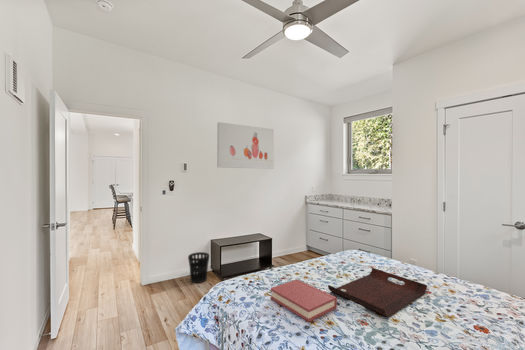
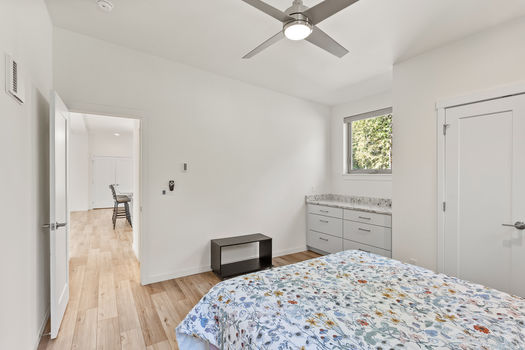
- wall art (247, 147)
- hardback book (302, 297)
- wastebasket (198, 267)
- serving tray (377, 288)
